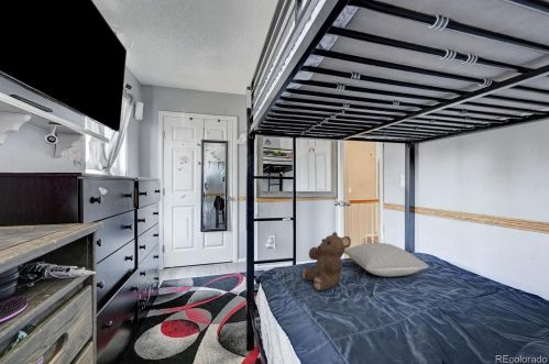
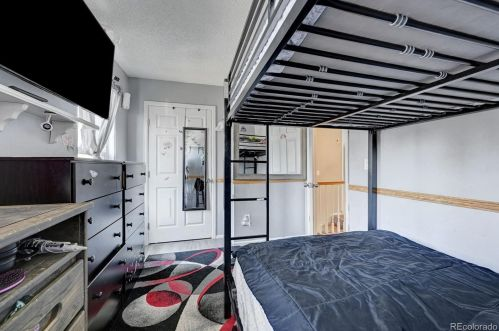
- pillow (380, 257)
- teddy bear (326, 258)
